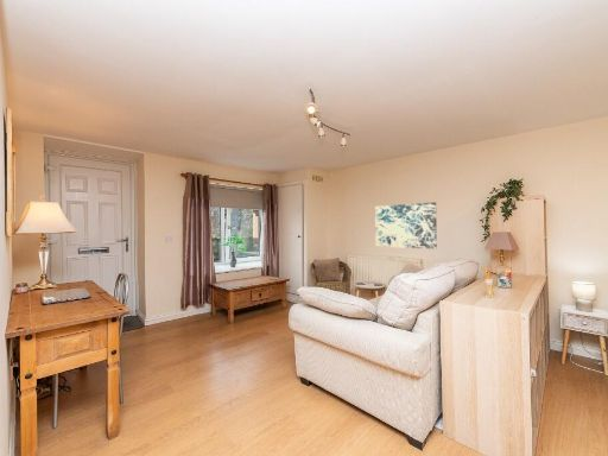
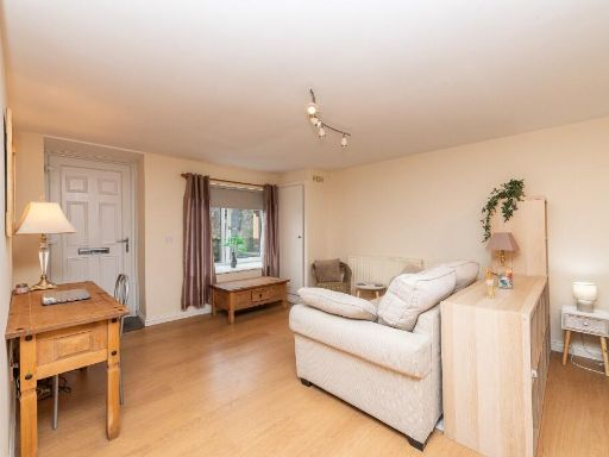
- wall art (403, 226)
